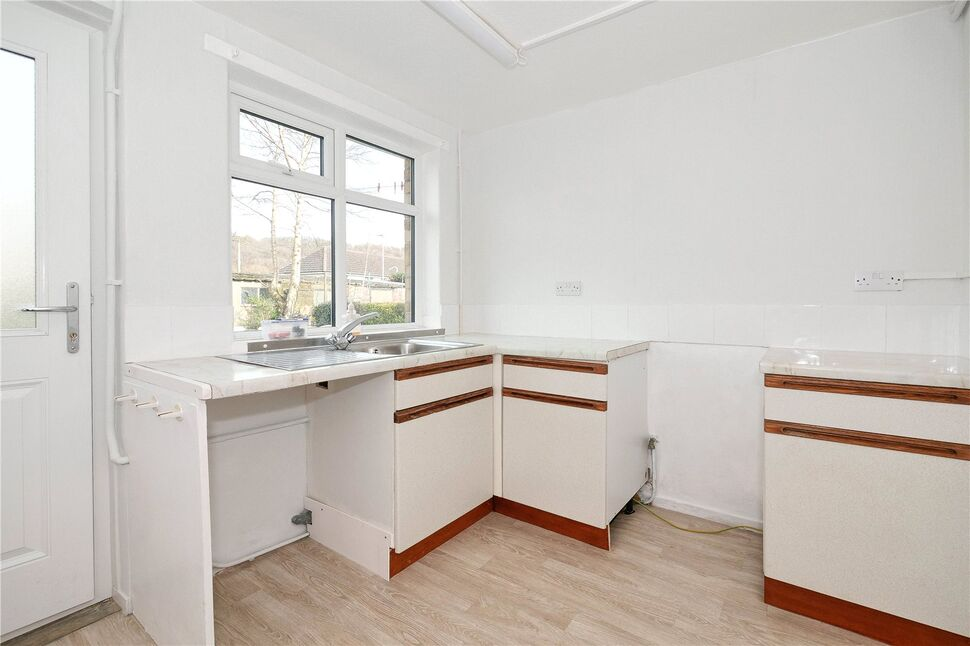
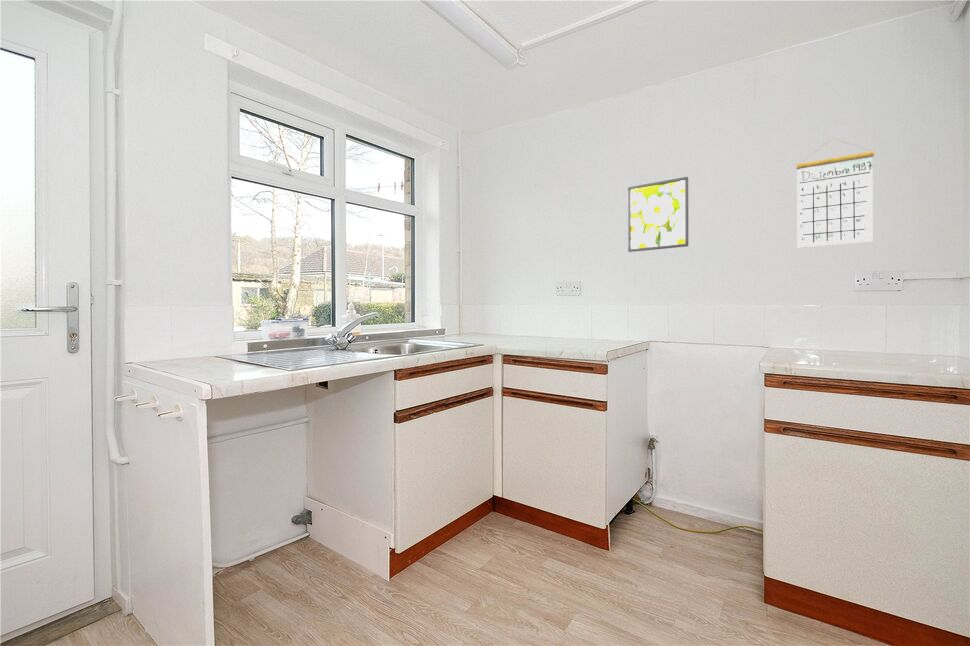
+ calendar (833, 191)
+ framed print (657, 215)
